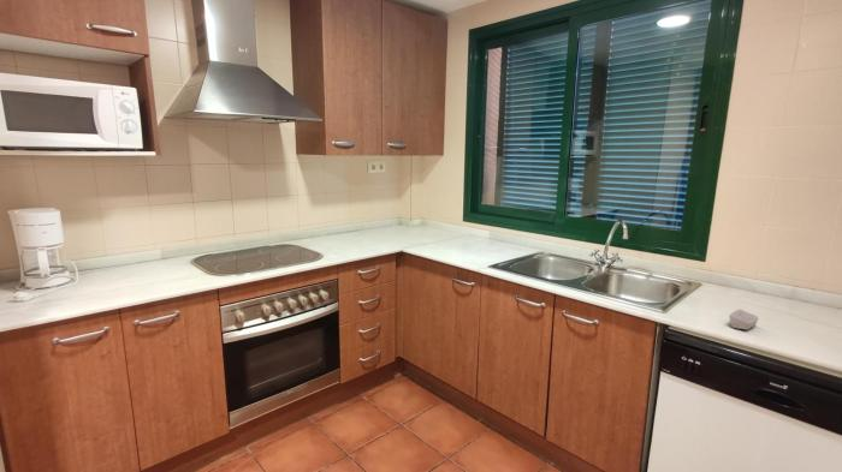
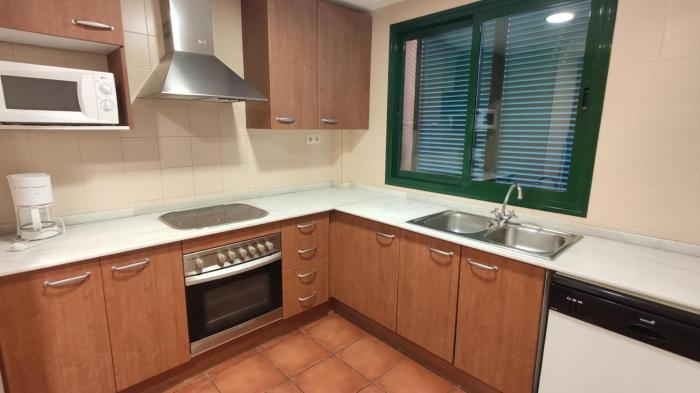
- soap bar (742, 318)
